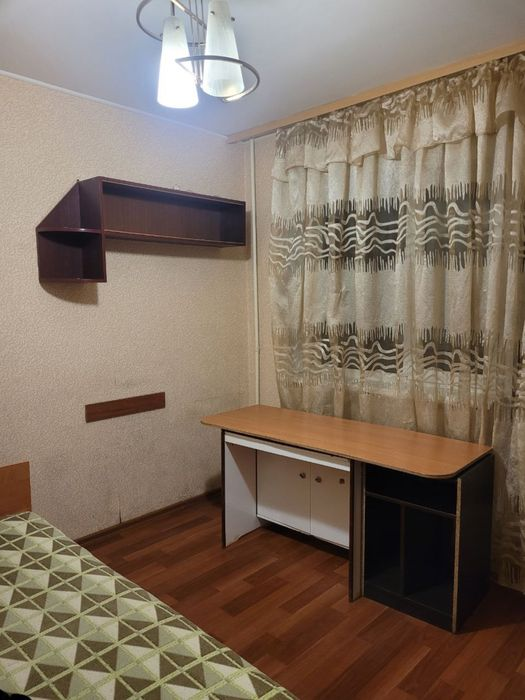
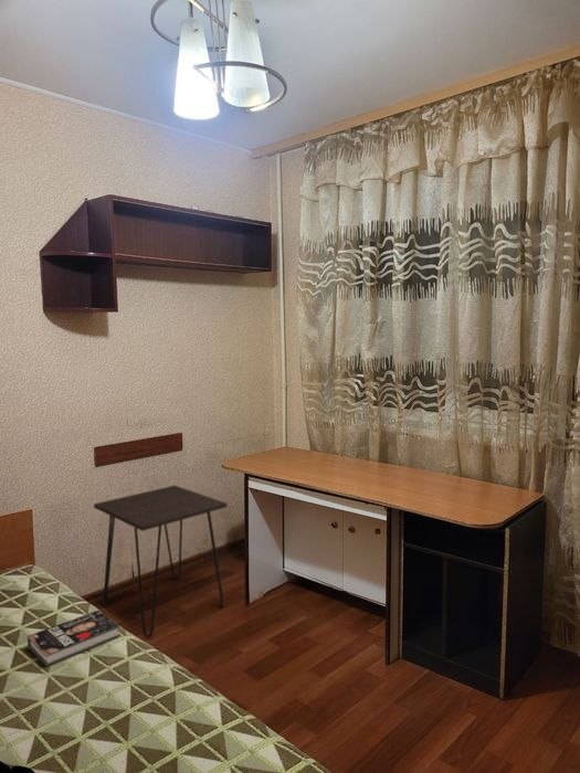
+ book (74, 636)
+ desk (158, 554)
